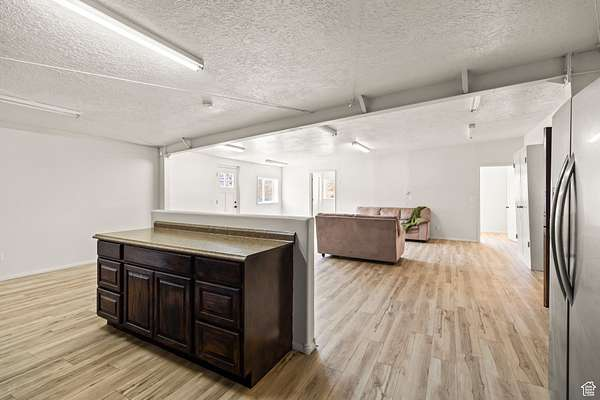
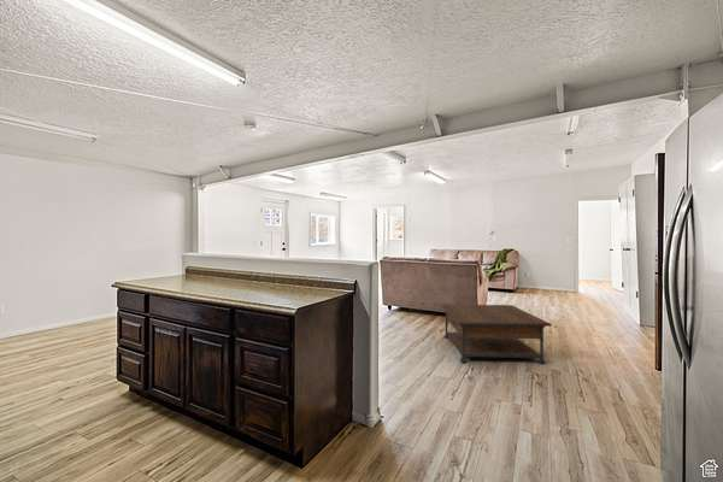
+ coffee table (488, 330)
